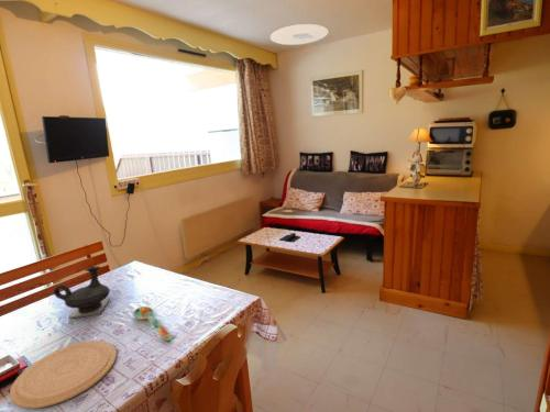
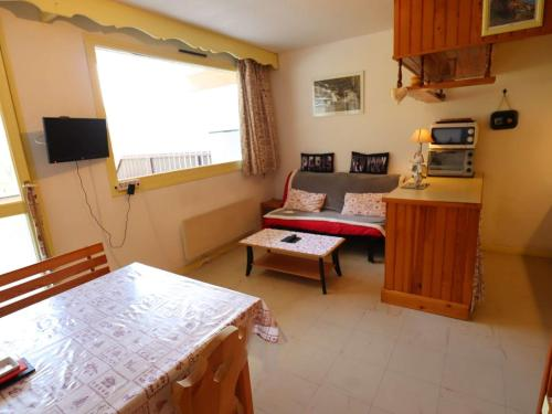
- spoon (152, 322)
- teapot (84, 290)
- plate (66, 369)
- ceiling light (298, 32)
